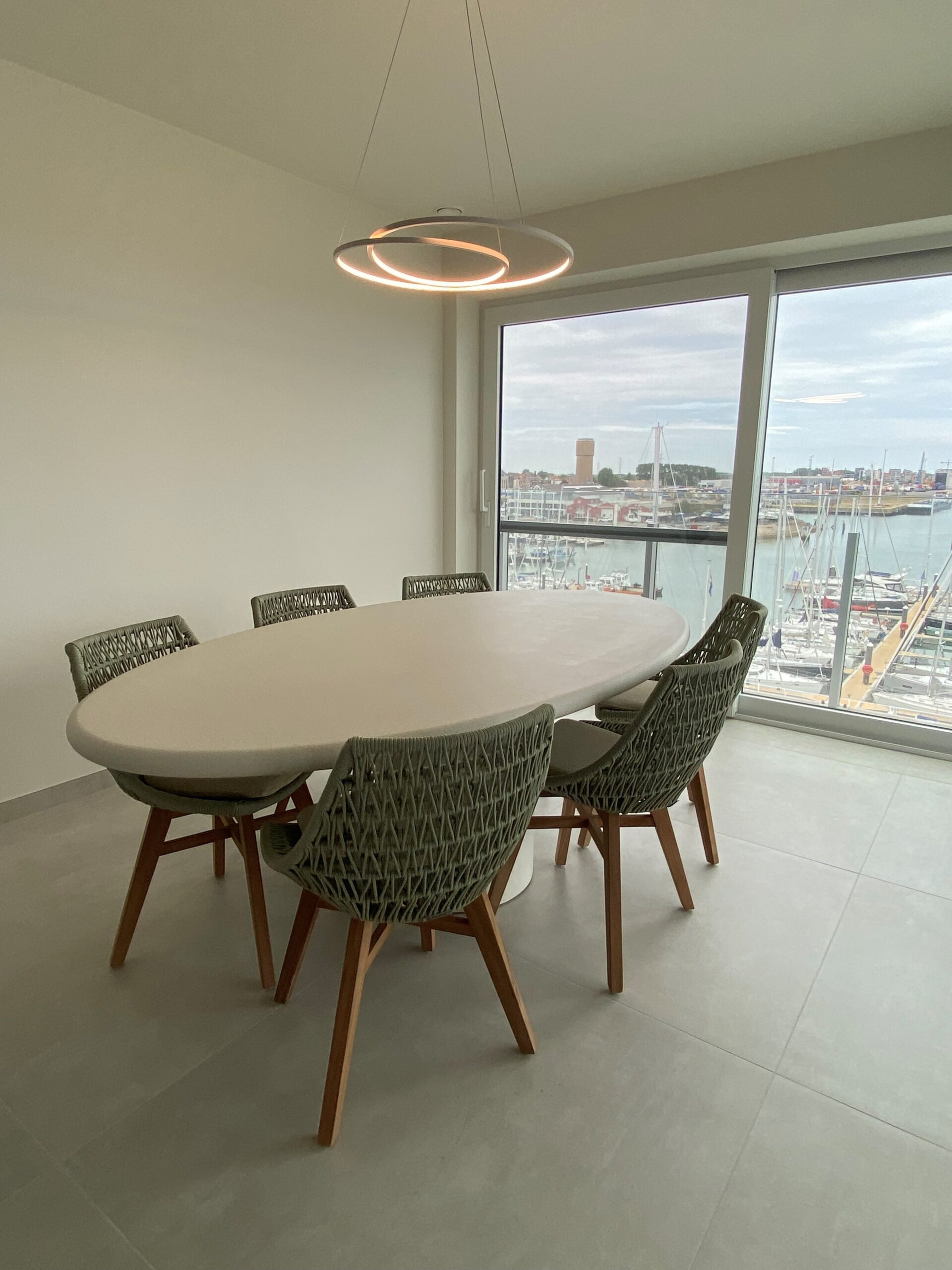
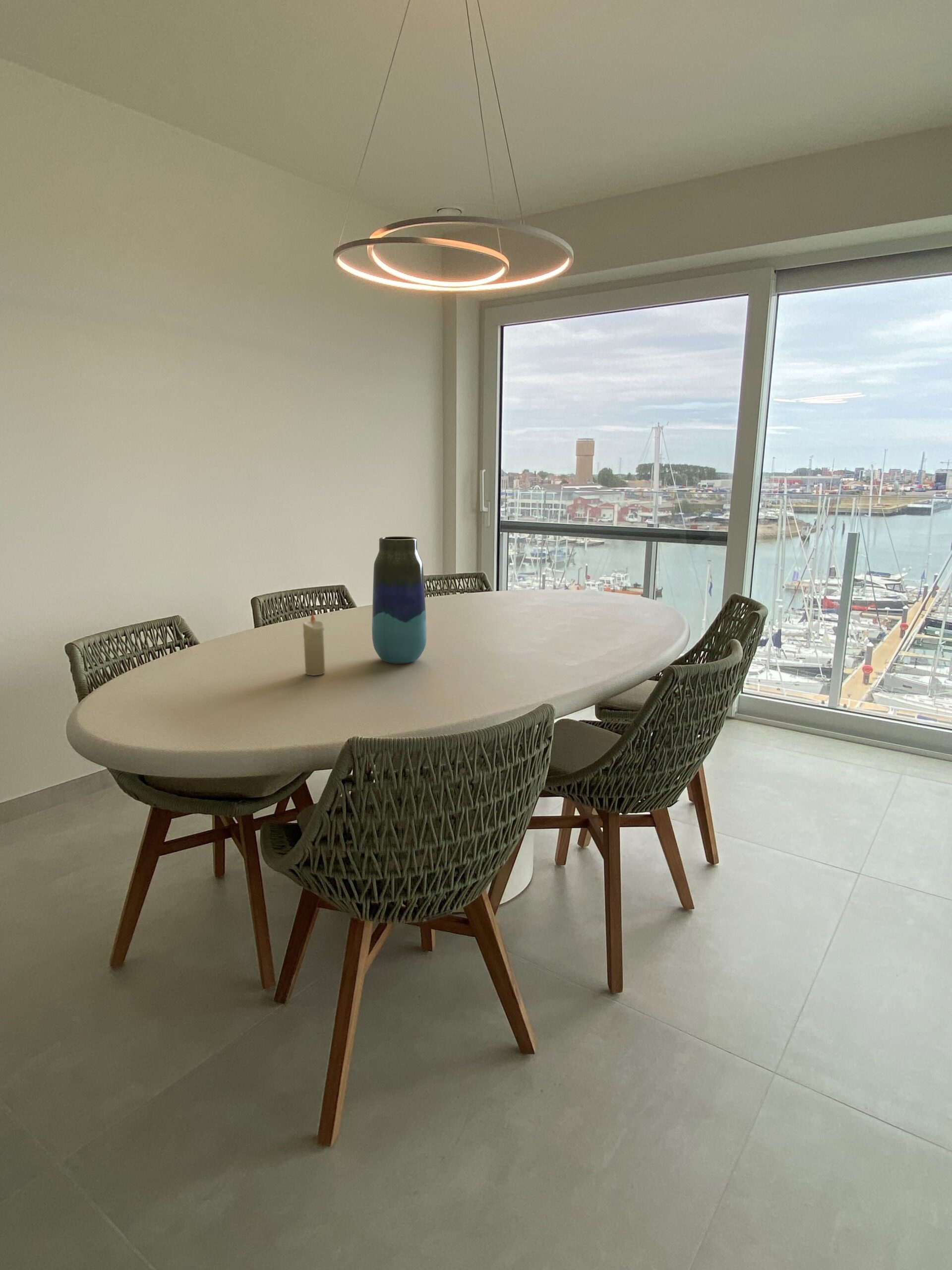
+ candle (314, 642)
+ vase (399, 600)
